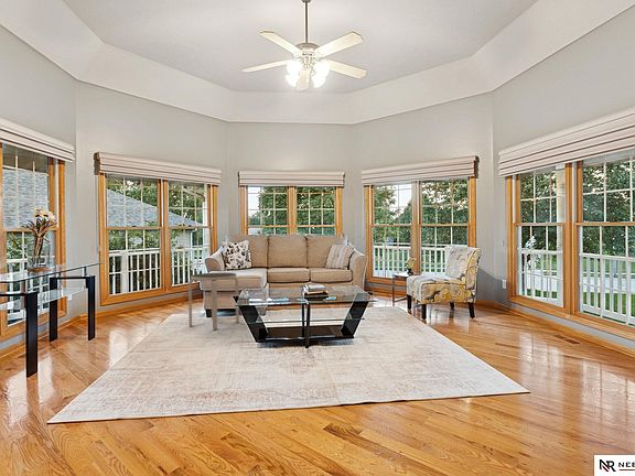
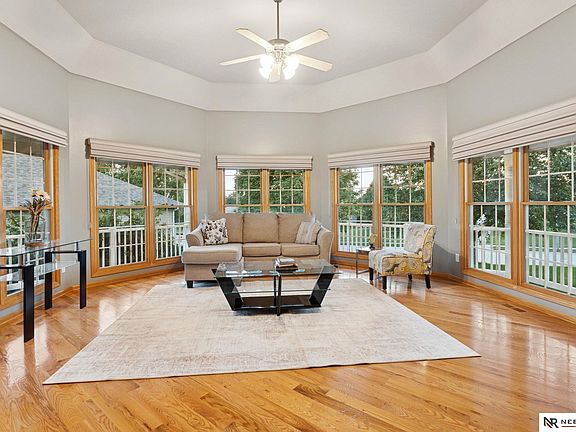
- side table (214, 299)
